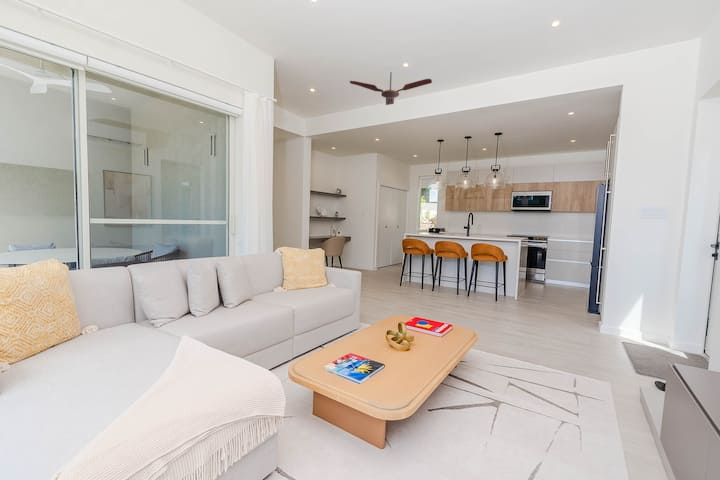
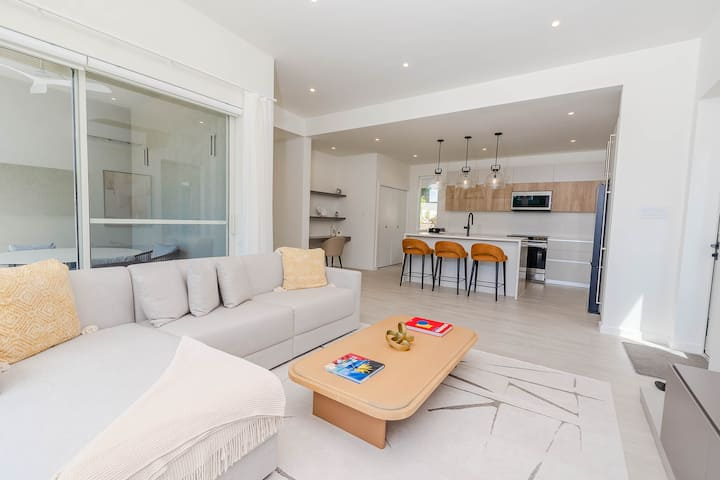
- ceiling fan (390, 88)
